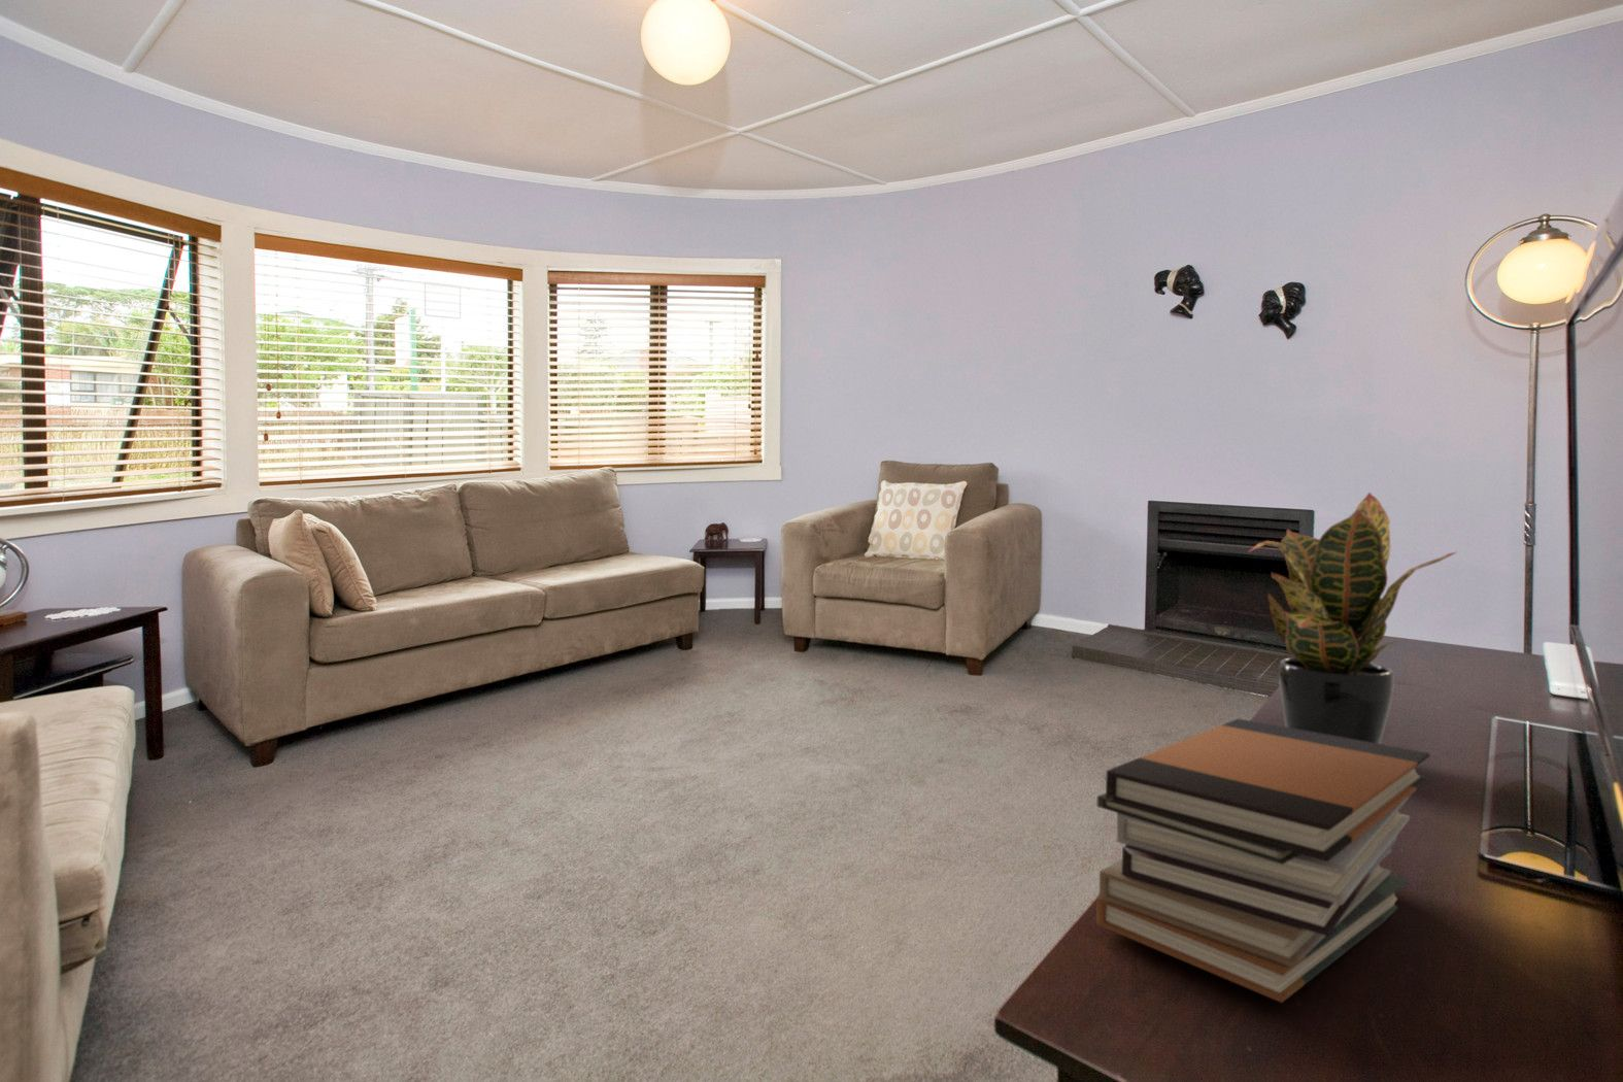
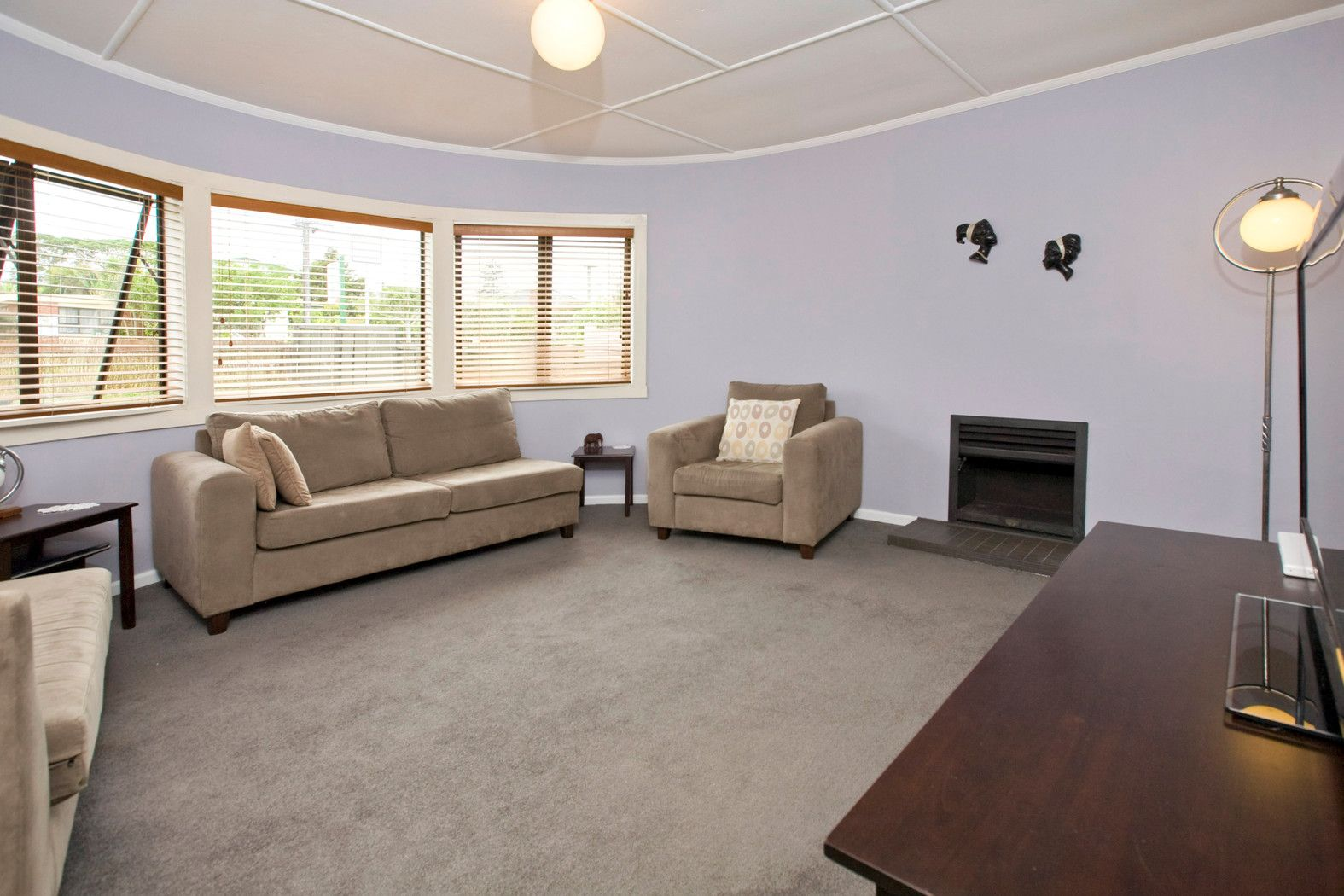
- potted plant (1327, 622)
- book stack (1267, 837)
